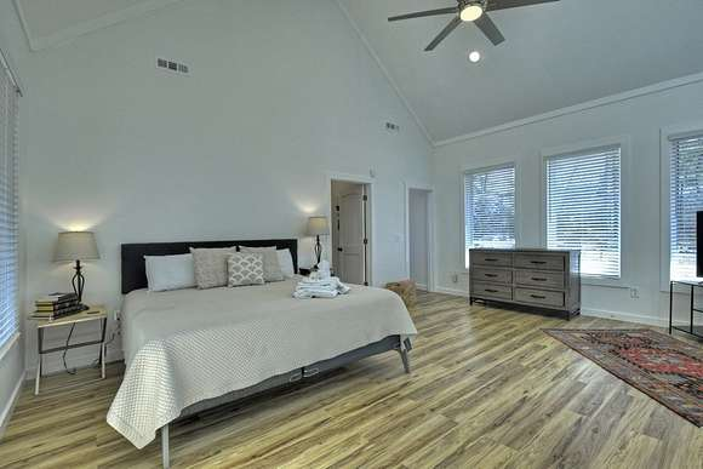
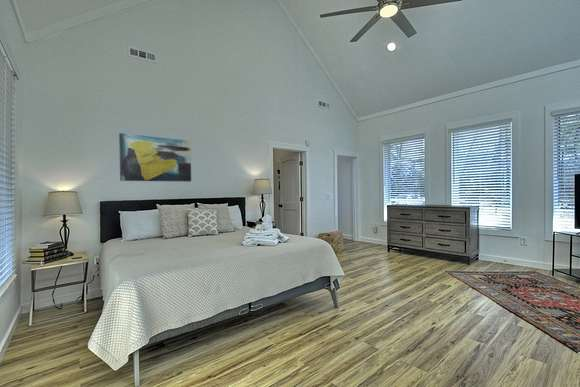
+ wall art (157, 159)
